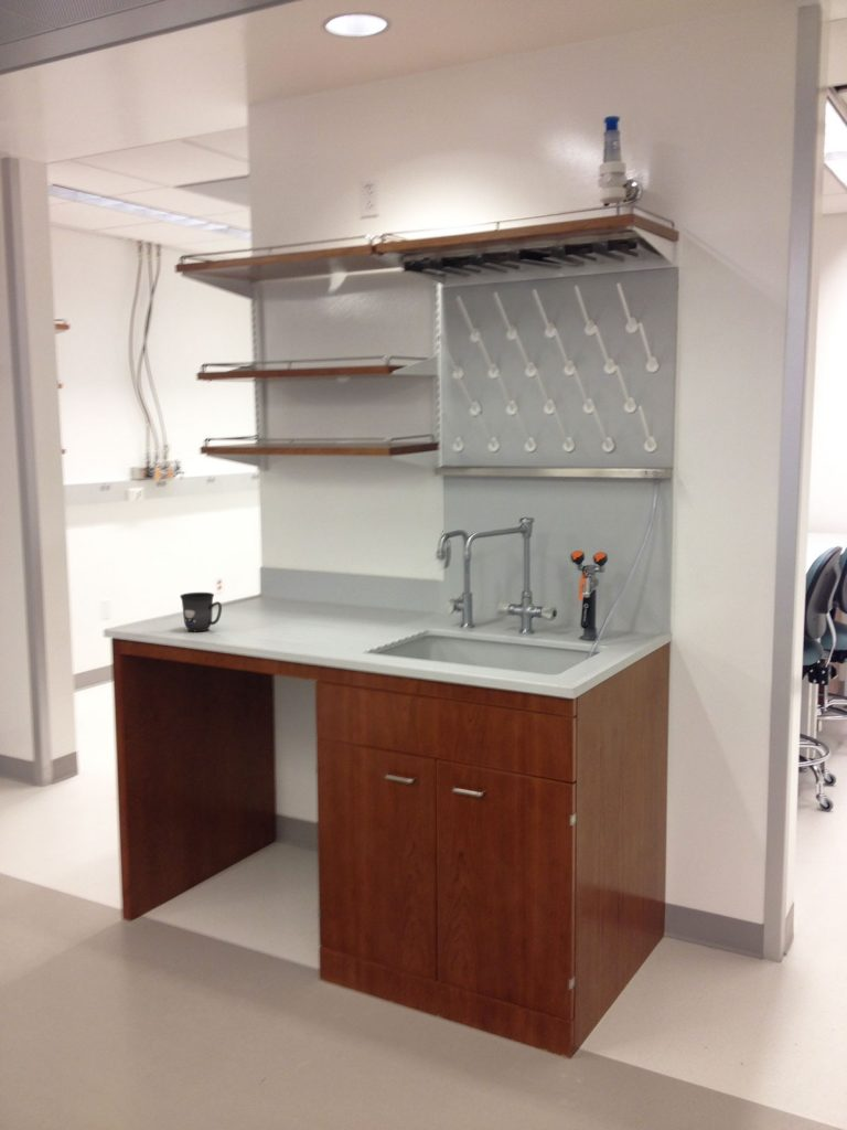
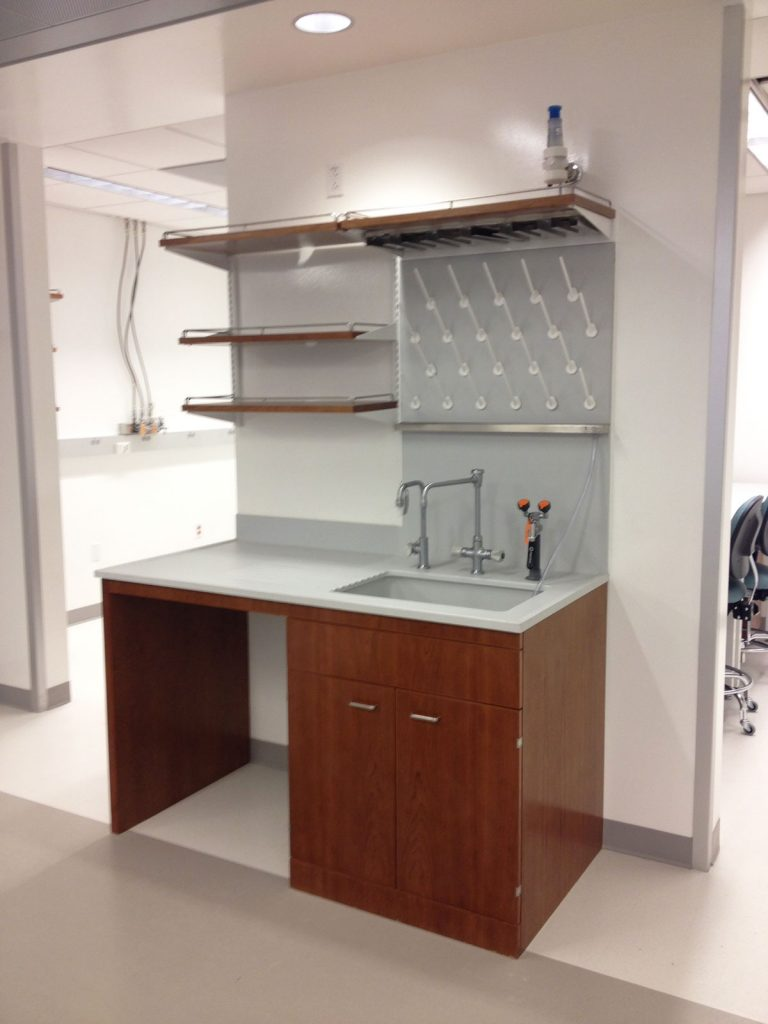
- mug (202, 612)
